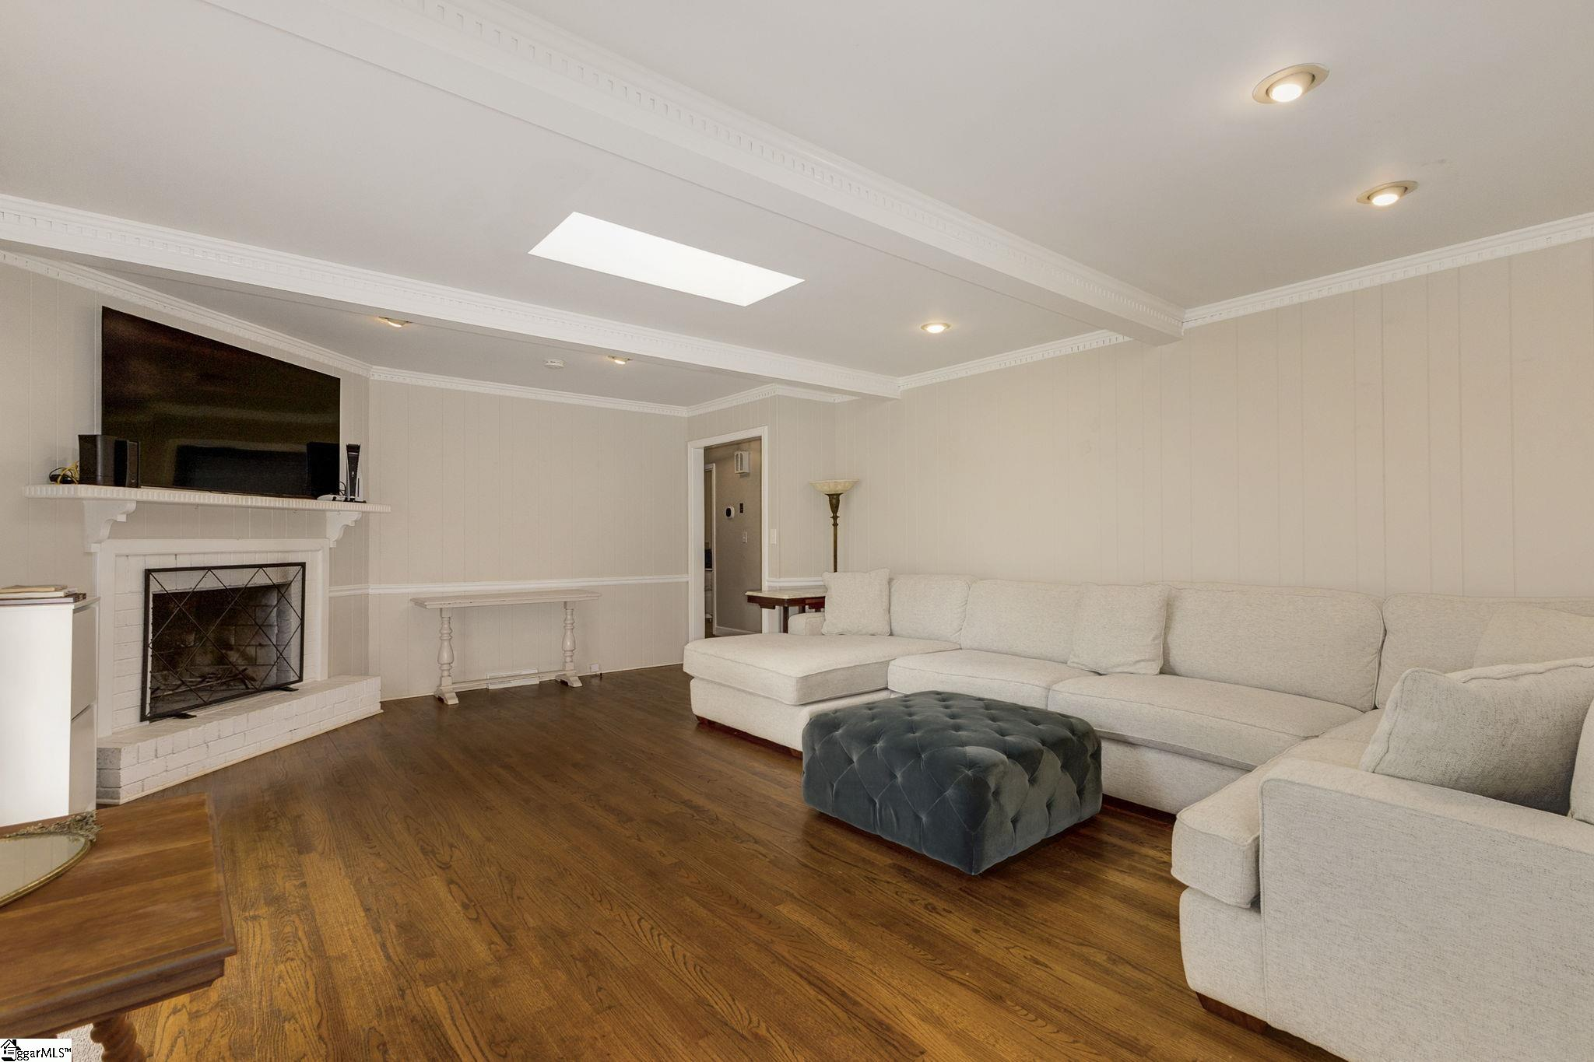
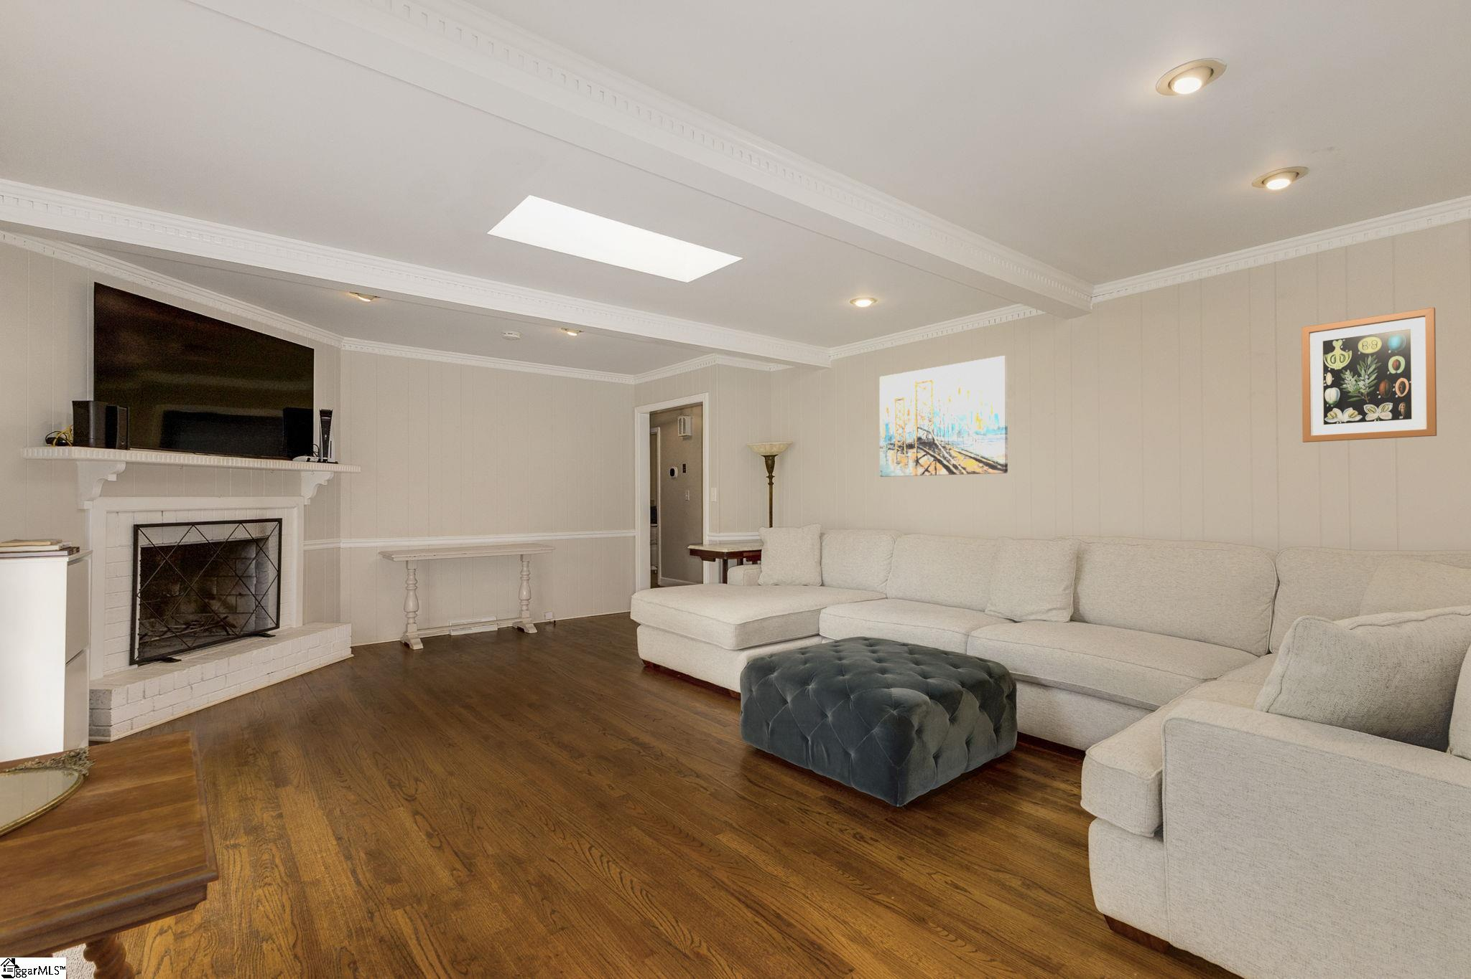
+ wall art (1365, 378)
+ wall art (938, 421)
